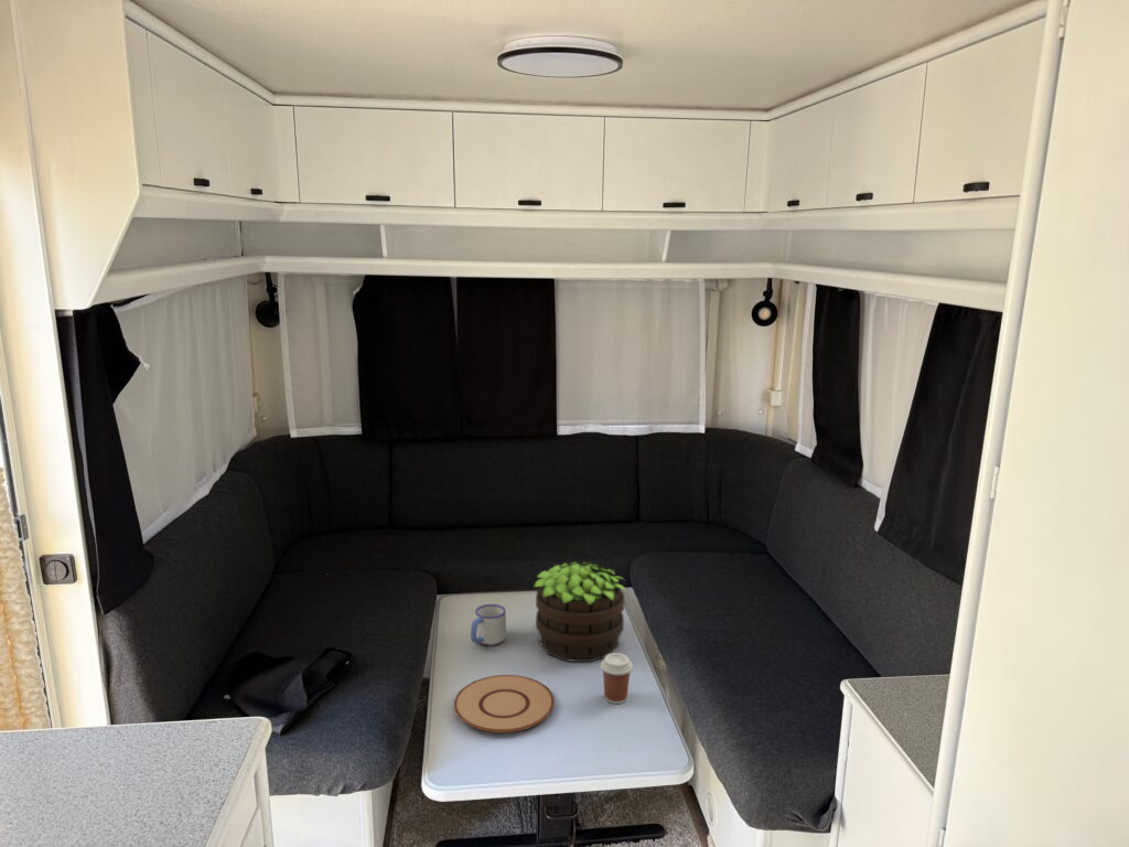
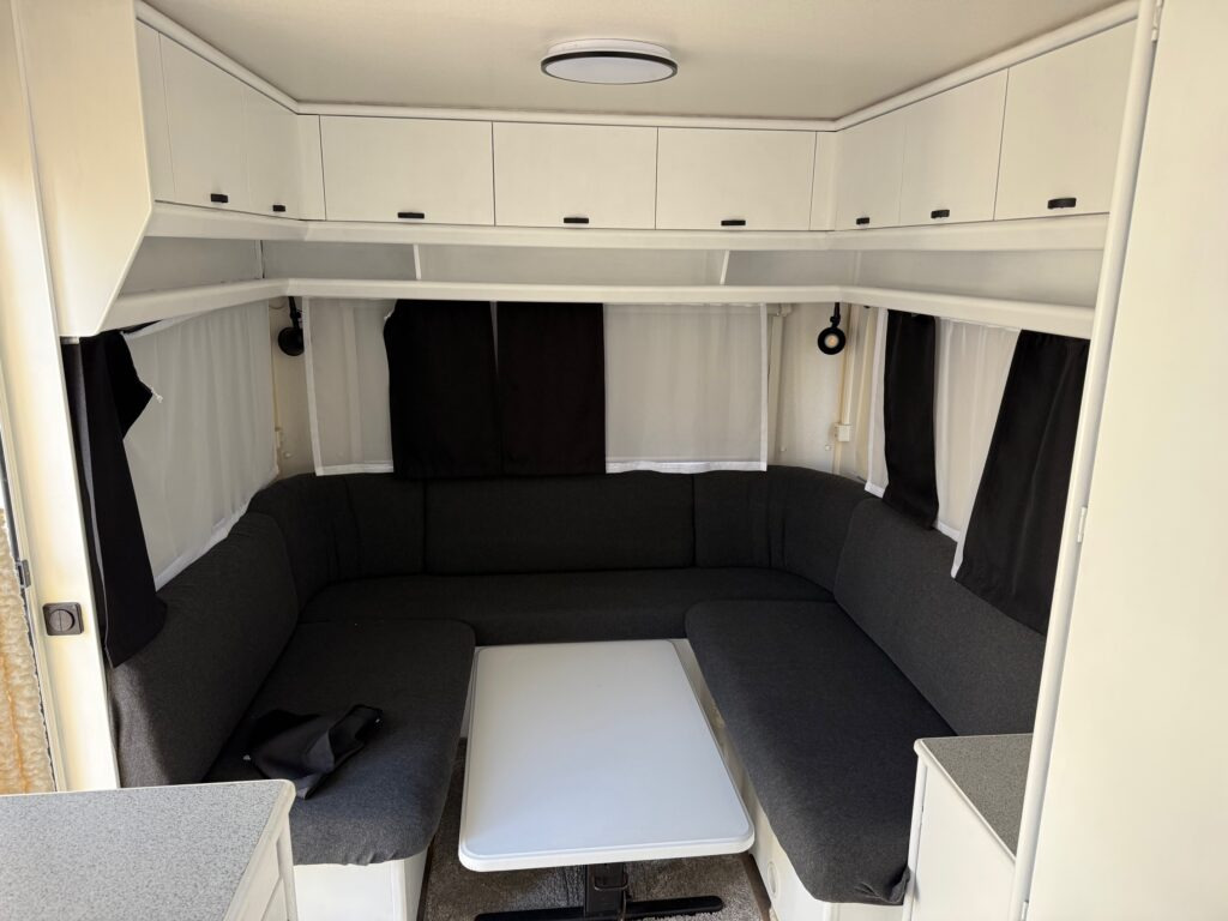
- plate (504, 703)
- mug (486, 626)
- potted plant (580, 604)
- coffee cup (616, 678)
